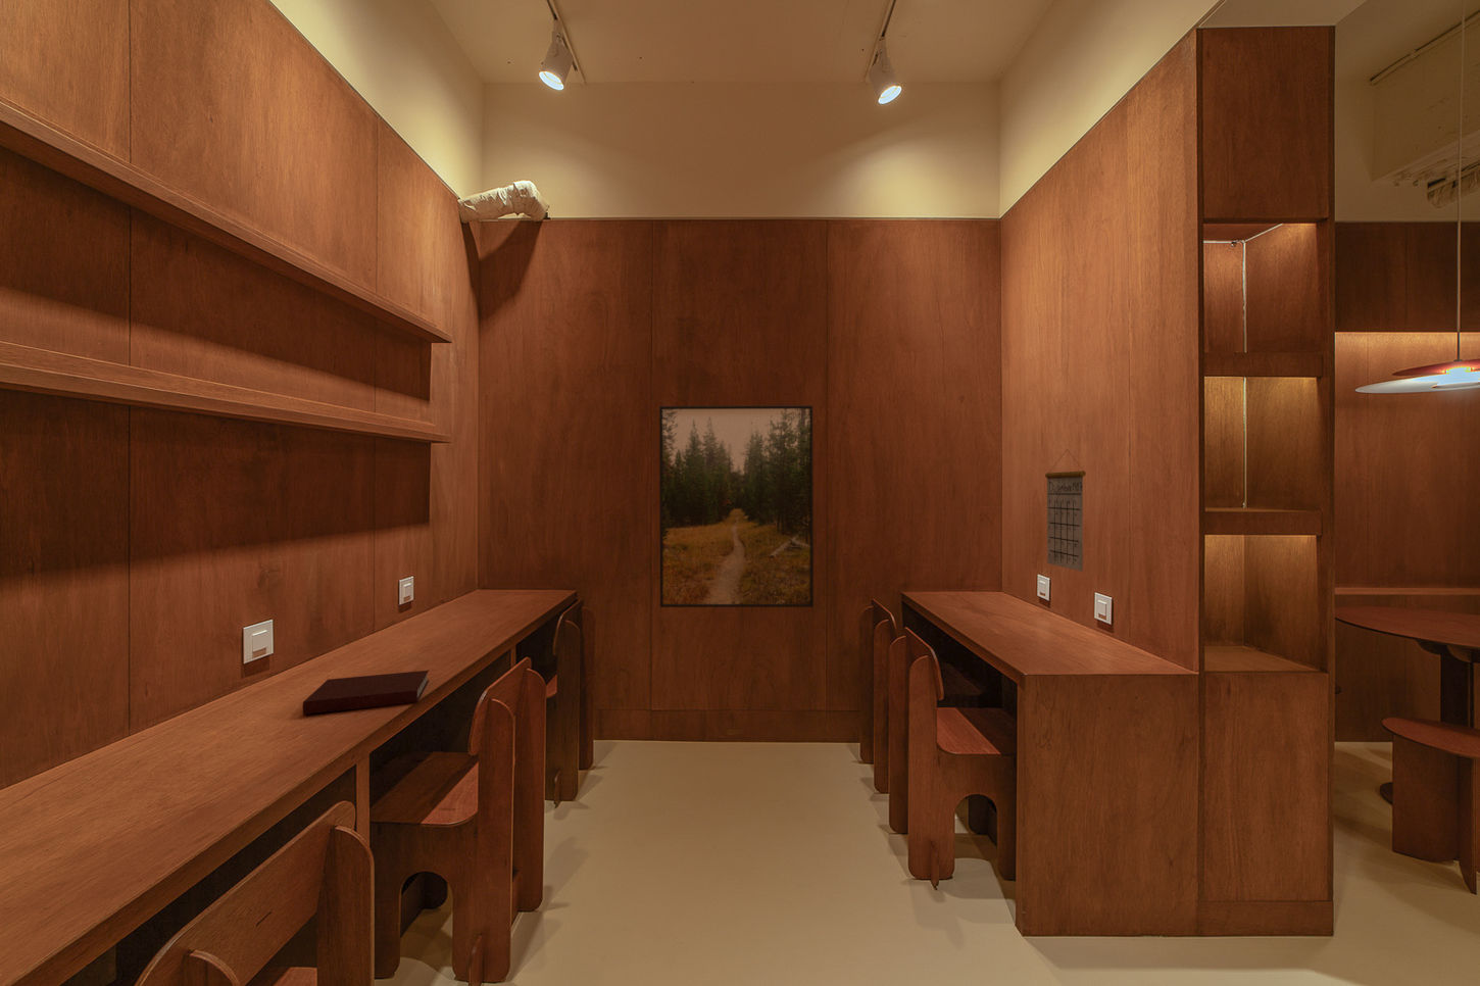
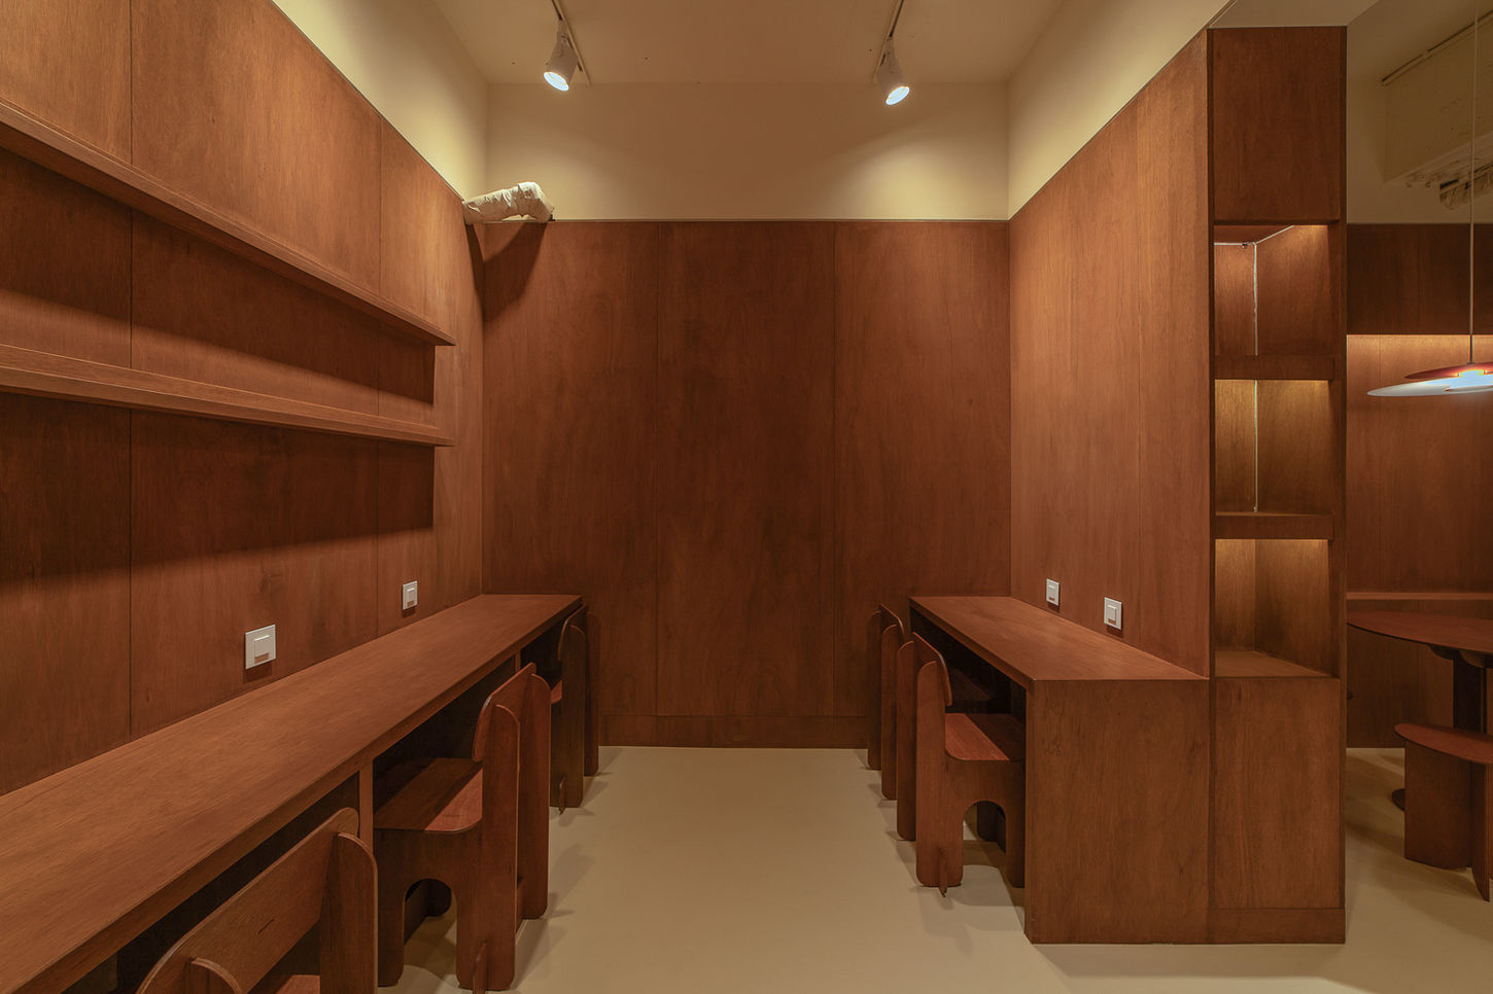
- calendar (1064, 508)
- notebook (371, 690)
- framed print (736, 506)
